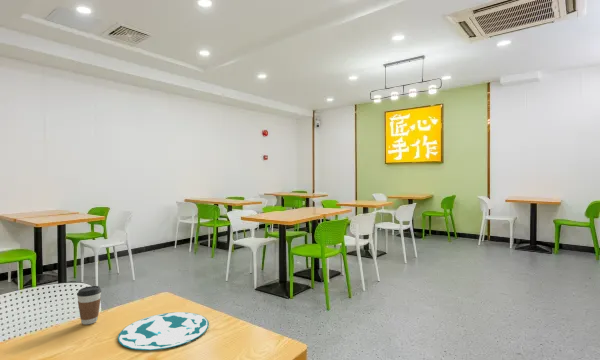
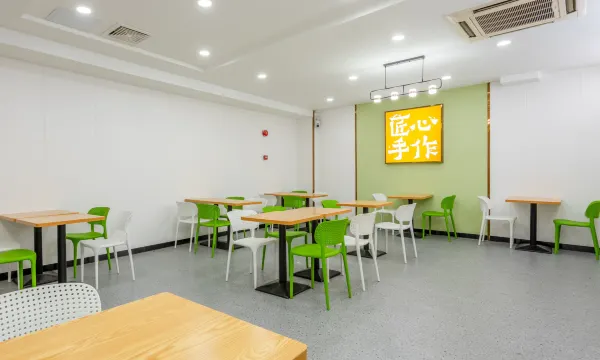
- coffee cup (89, 305)
- plate (165, 325)
